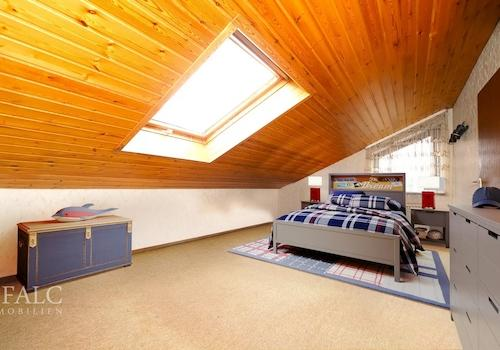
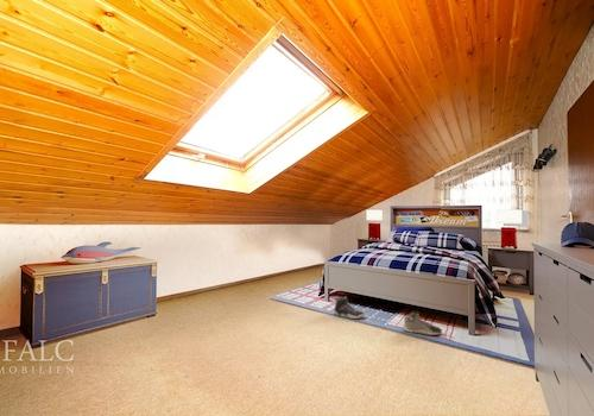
+ sneaker (348, 307)
+ sneaker (422, 322)
